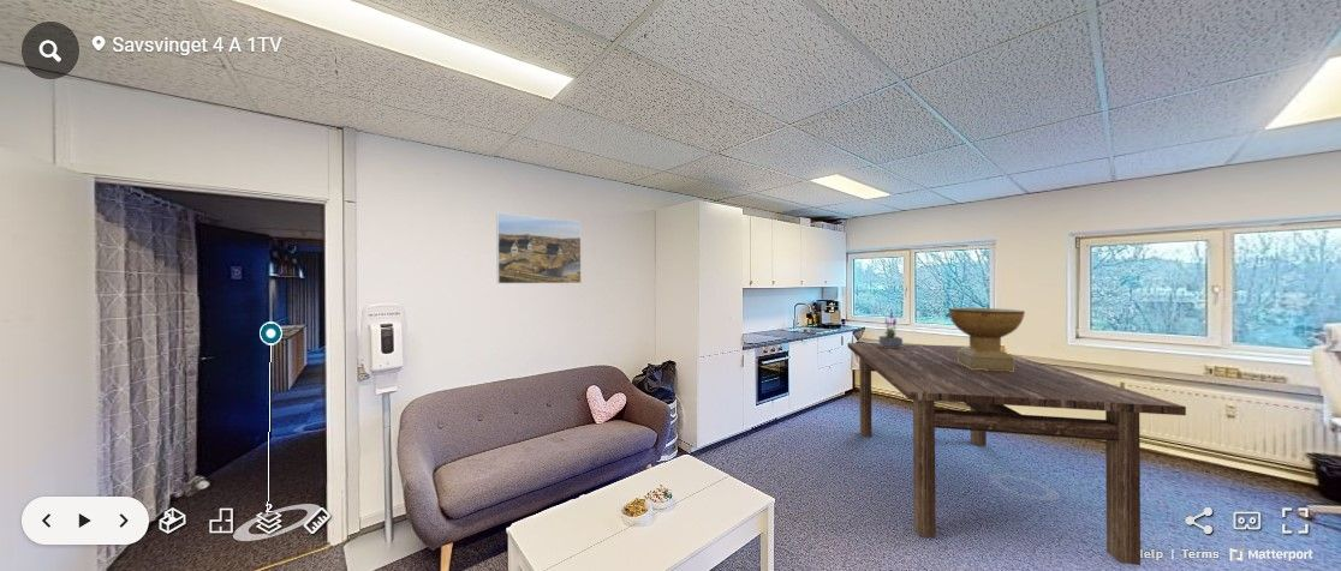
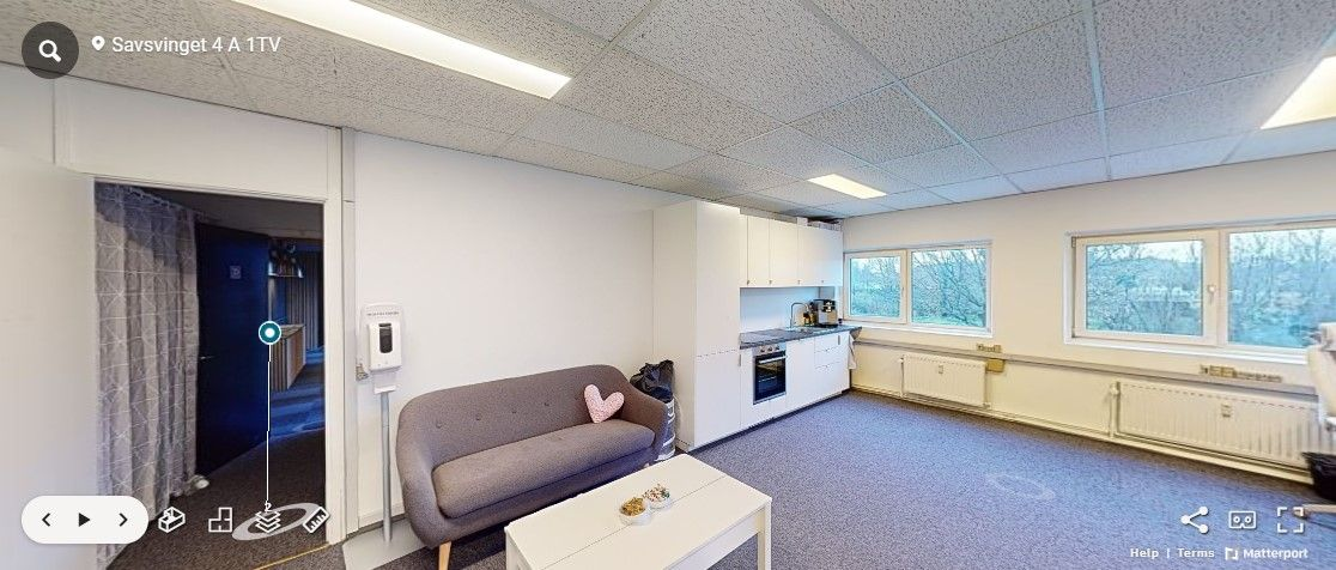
- potted plant (890, 327)
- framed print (541, 250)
- decorative bowl (984, 337)
- dining table (956, 421)
